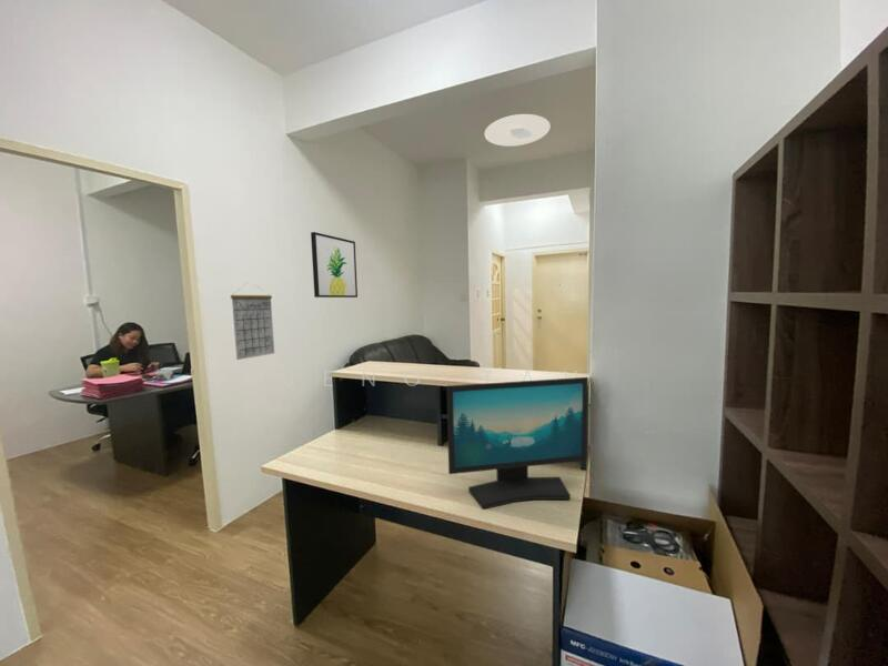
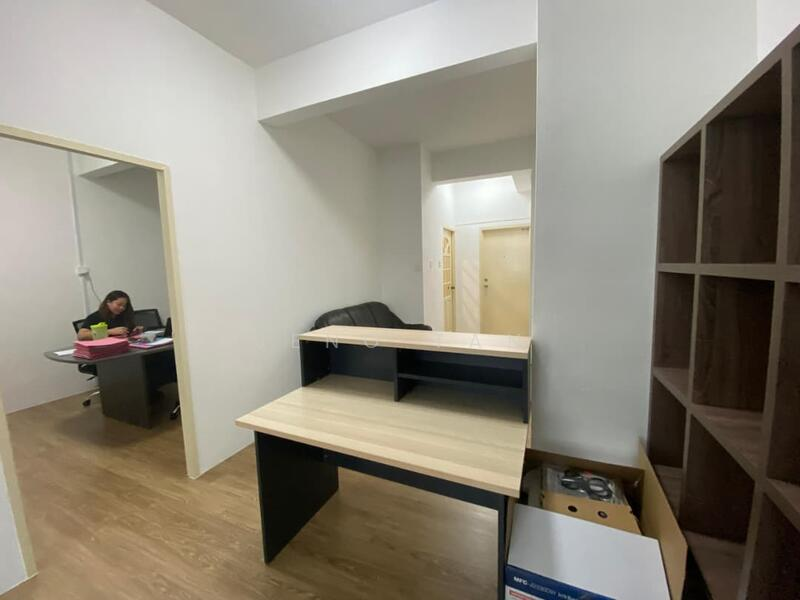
- calendar (253, 319)
- wall art (335, 268)
- computer monitor (518, 436)
- ceiling light (516, 128)
